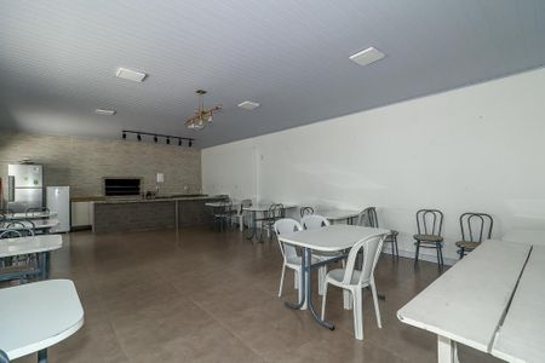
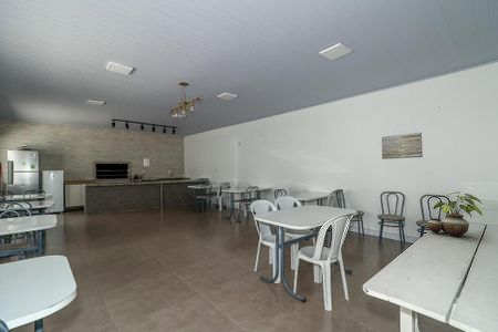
+ potted plant (454, 212)
+ wall art (401, 146)
